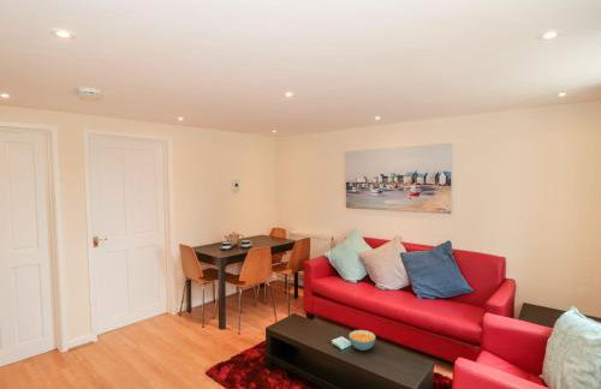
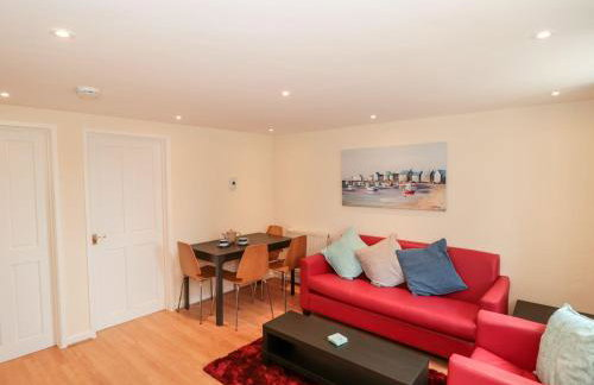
- cereal bowl (362, 342)
